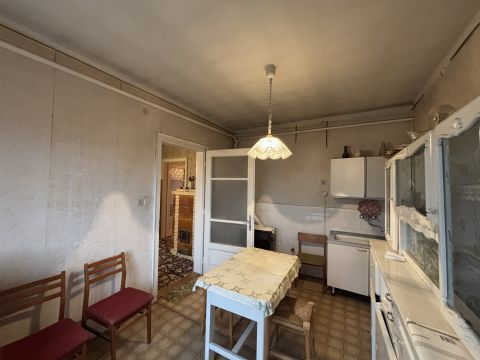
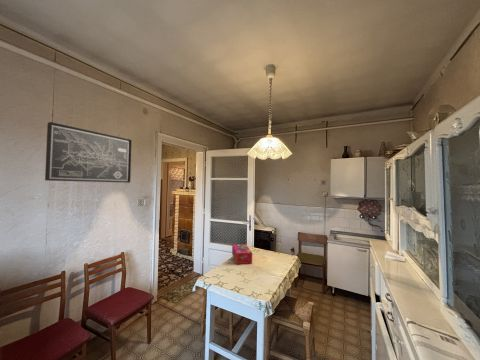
+ tissue box (241, 253)
+ wall art (94, 157)
